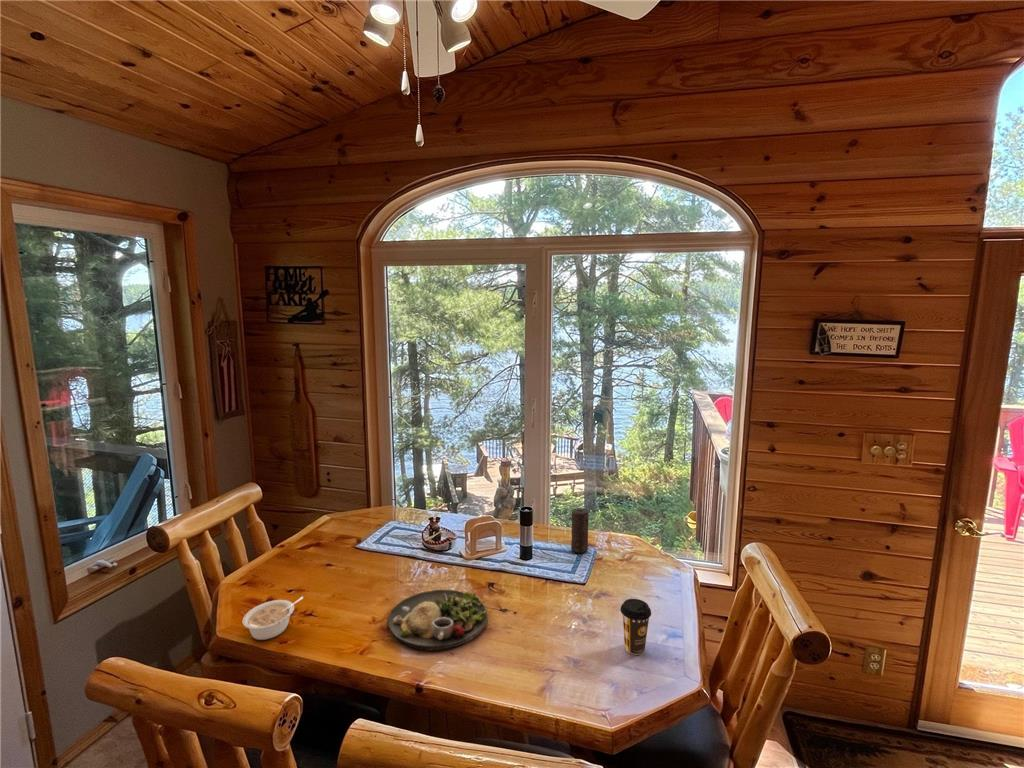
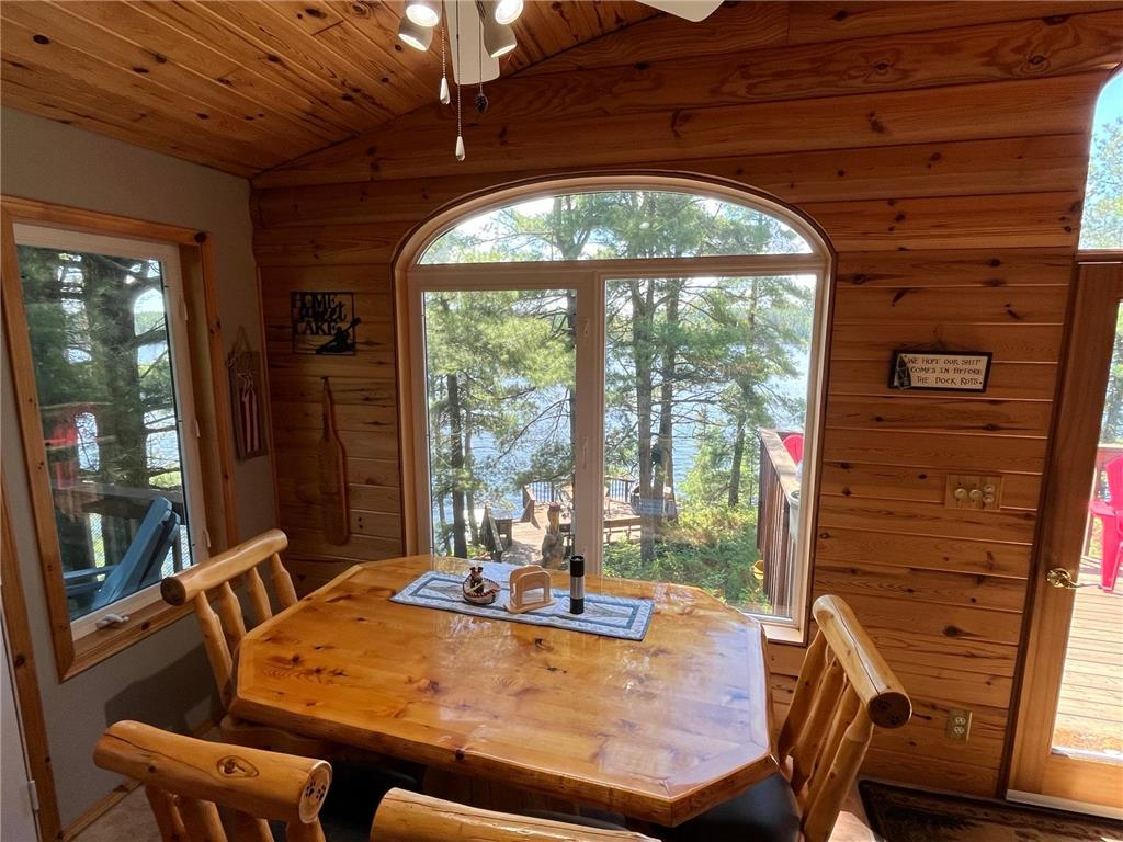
- dinner plate (438, 610)
- candle (579, 530)
- coffee cup (635, 627)
- legume (270, 618)
